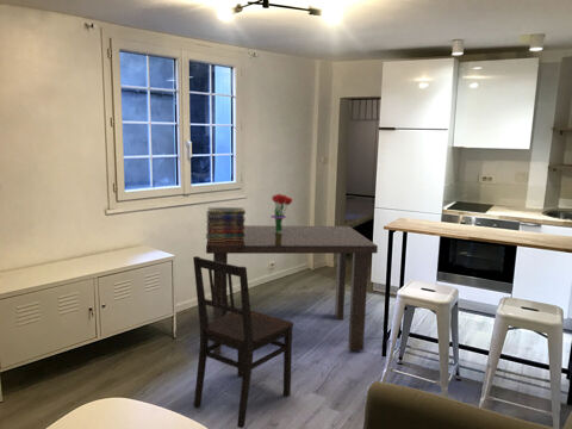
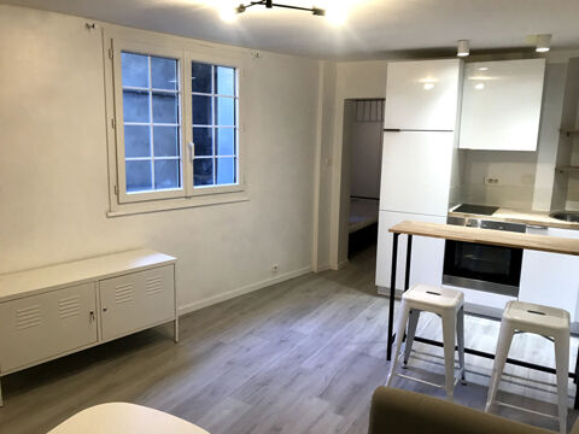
- book stack (225, 223)
- dining chair (243, 328)
- dining table (285, 253)
- bouquet (280, 213)
